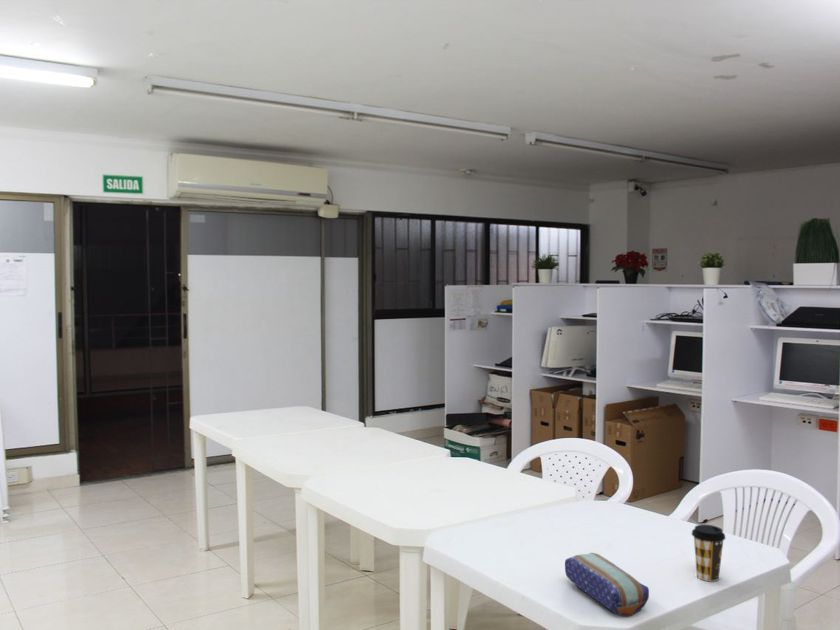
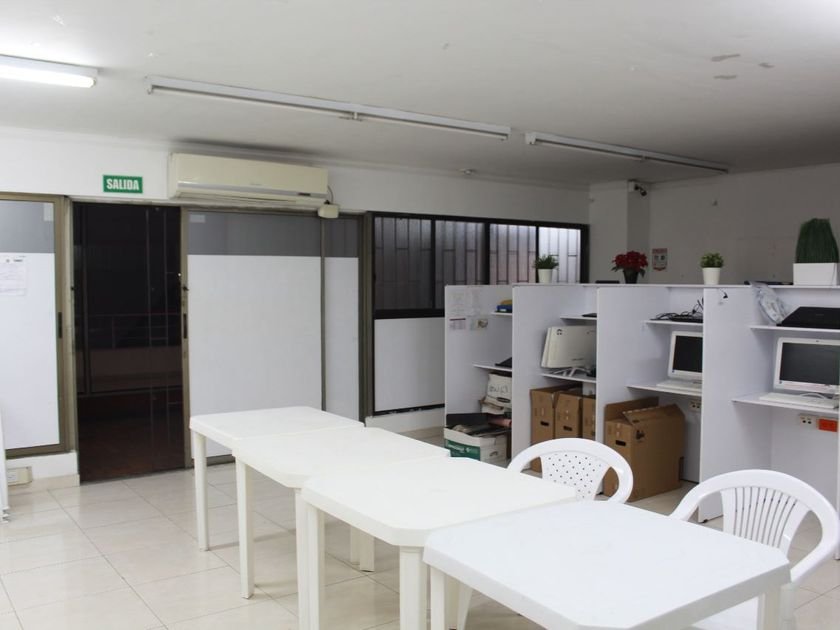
- coffee cup (708, 553)
- pencil case (604, 580)
